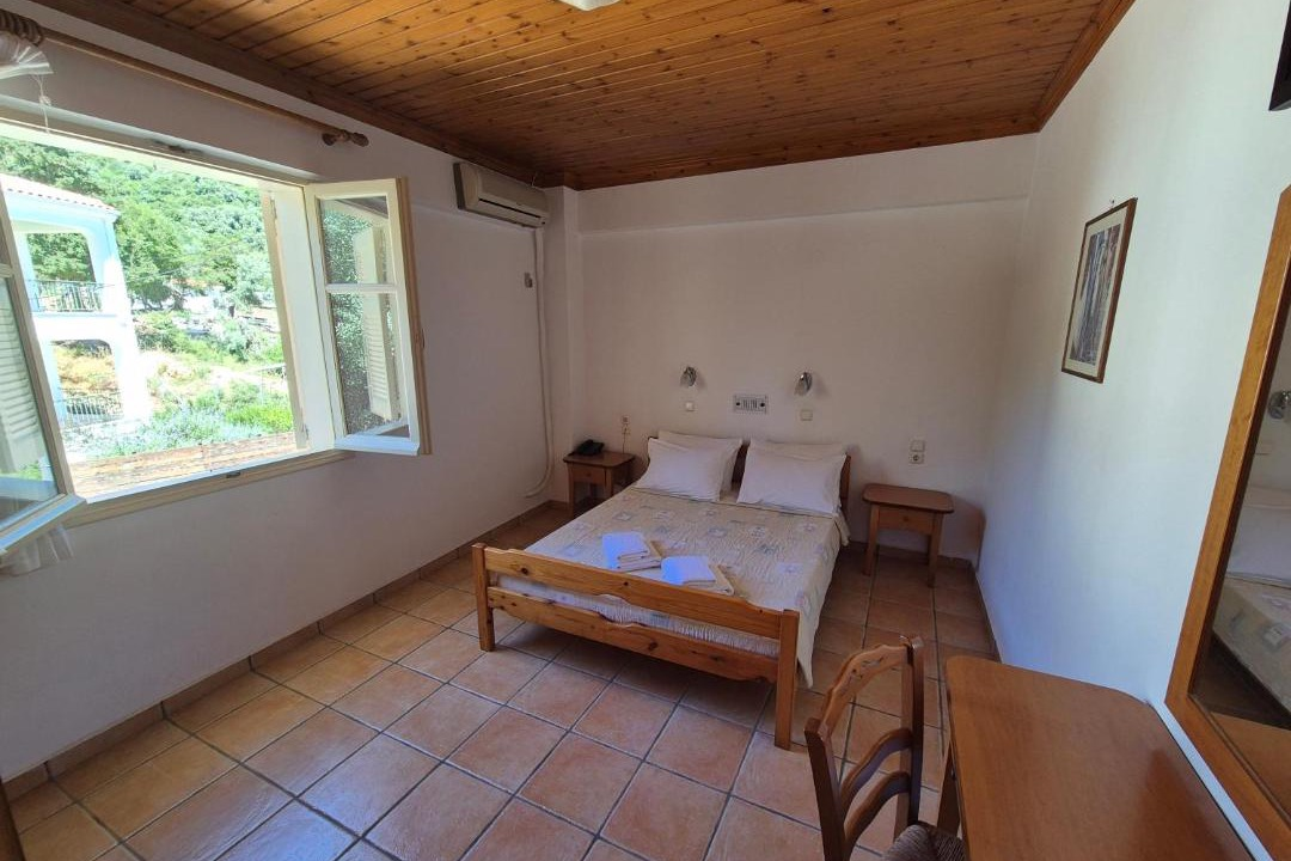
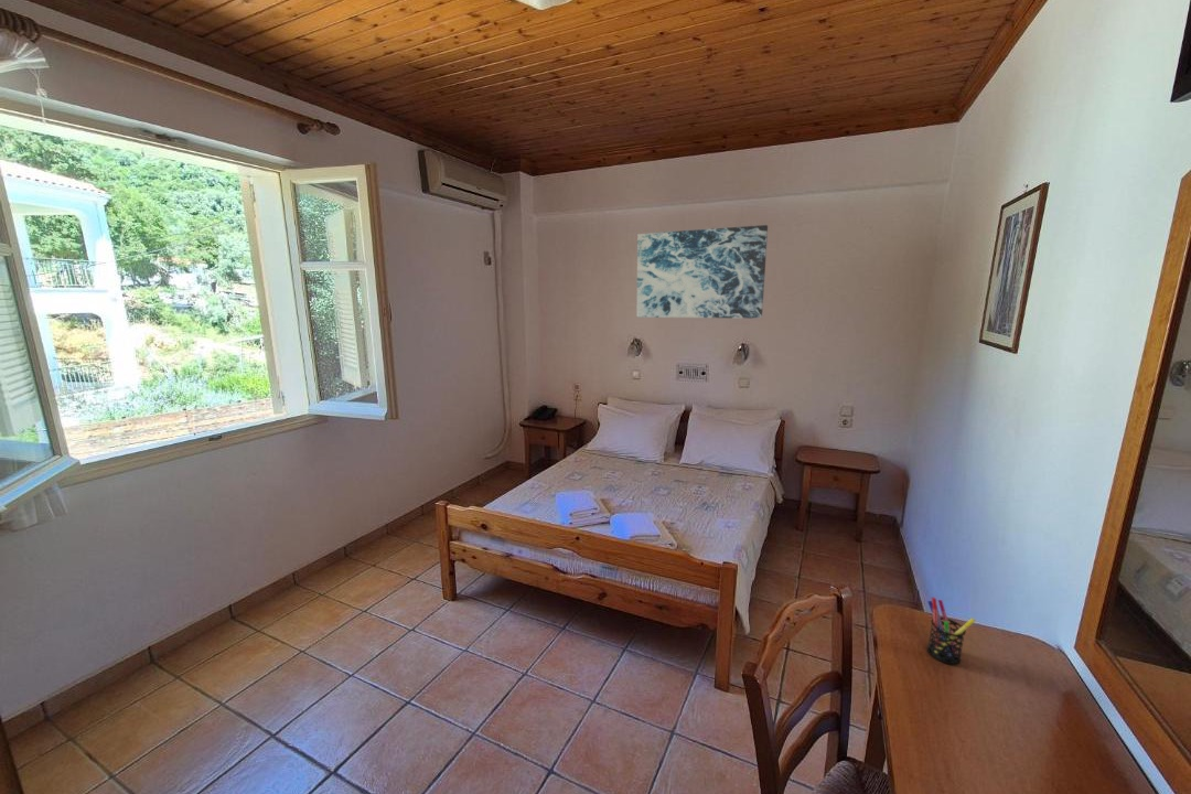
+ pen holder (944, 630)
+ wall art (697, 275)
